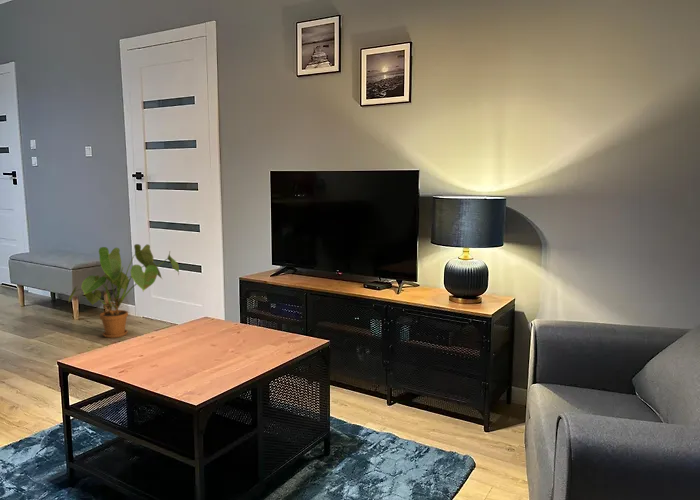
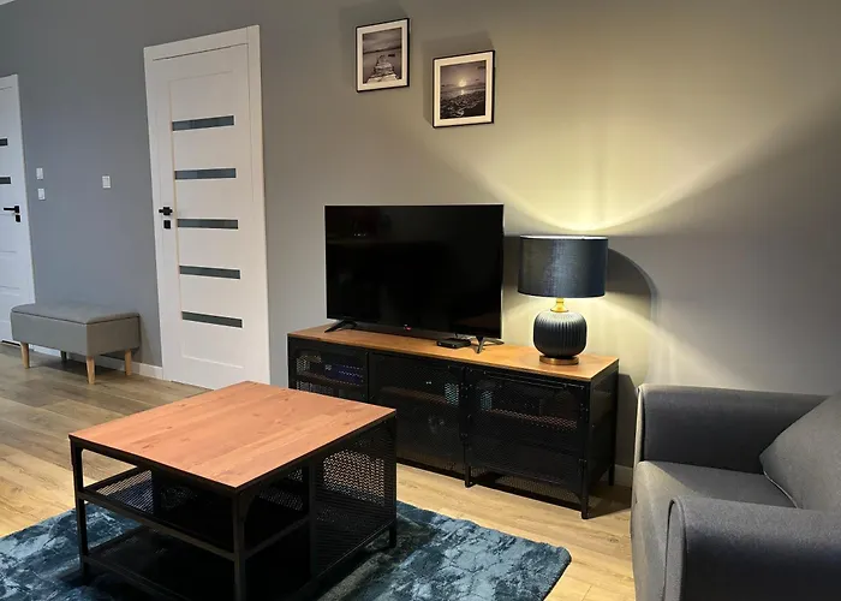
- house plant (126, 289)
